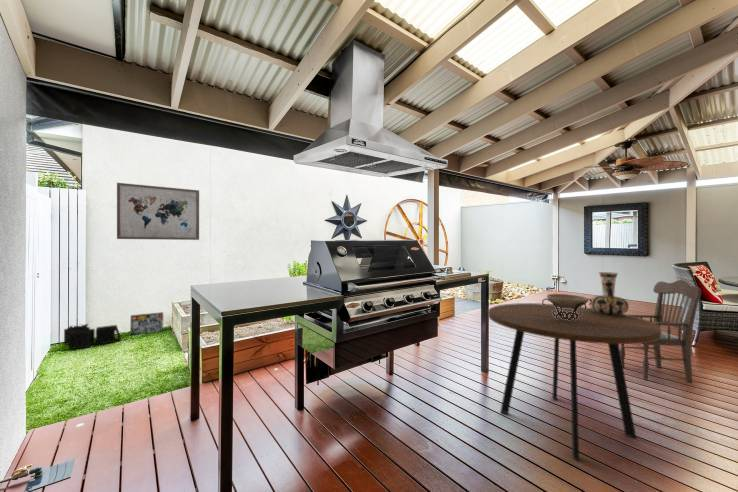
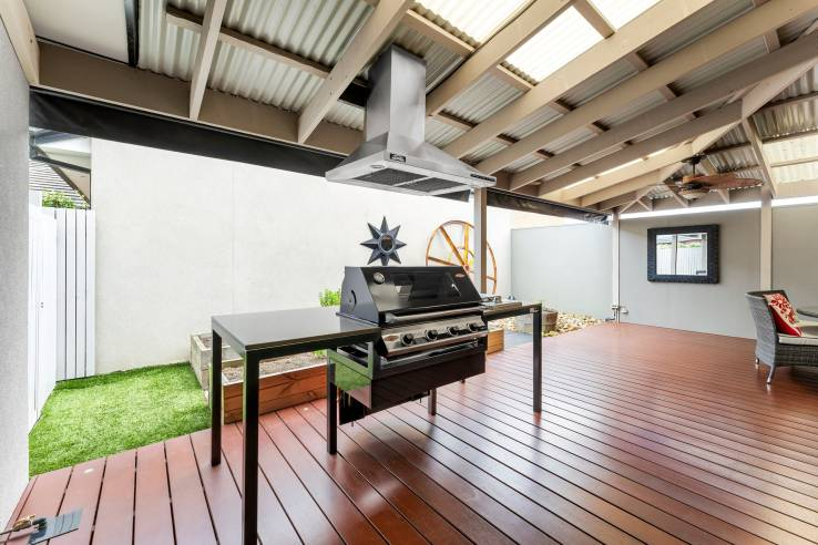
- decorative bowl (567, 307)
- vase (608, 292)
- dining table (557, 370)
- wall art (160, 213)
- dining chair (656, 324)
- box (147, 323)
- storage bin (92, 334)
